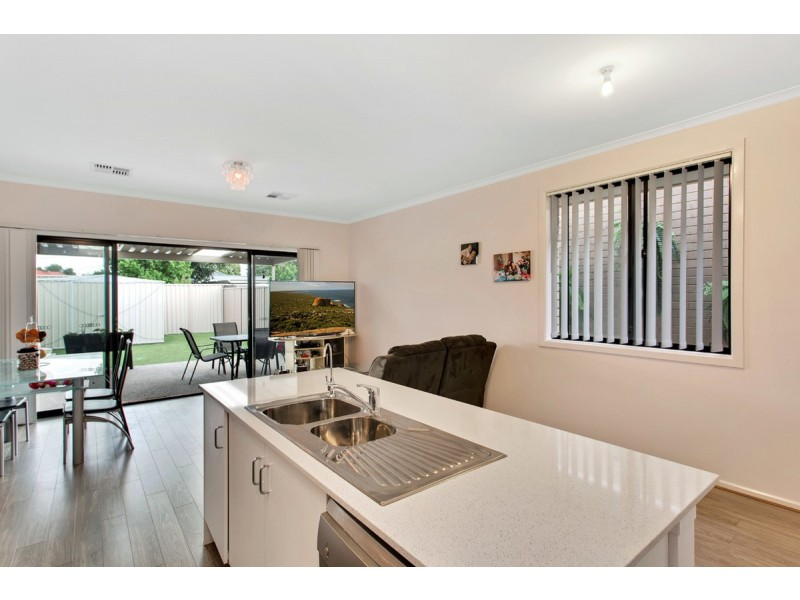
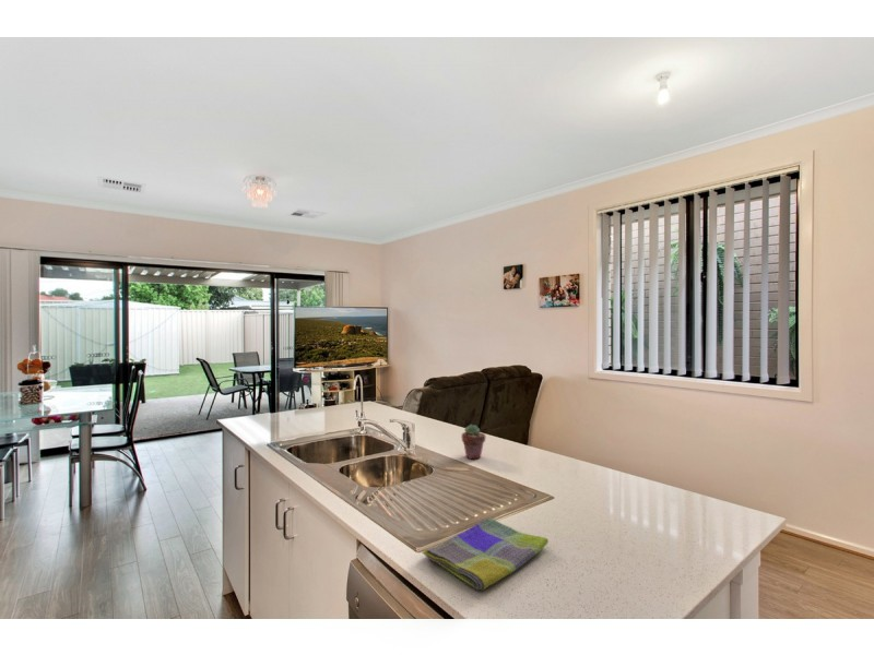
+ dish towel (486, 548)
+ potted succulent (473, 440)
